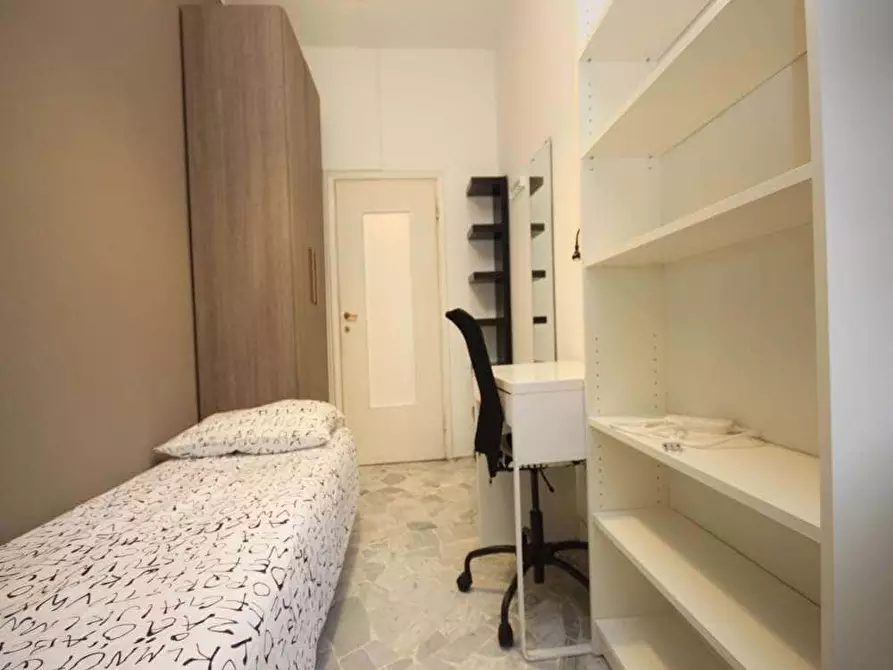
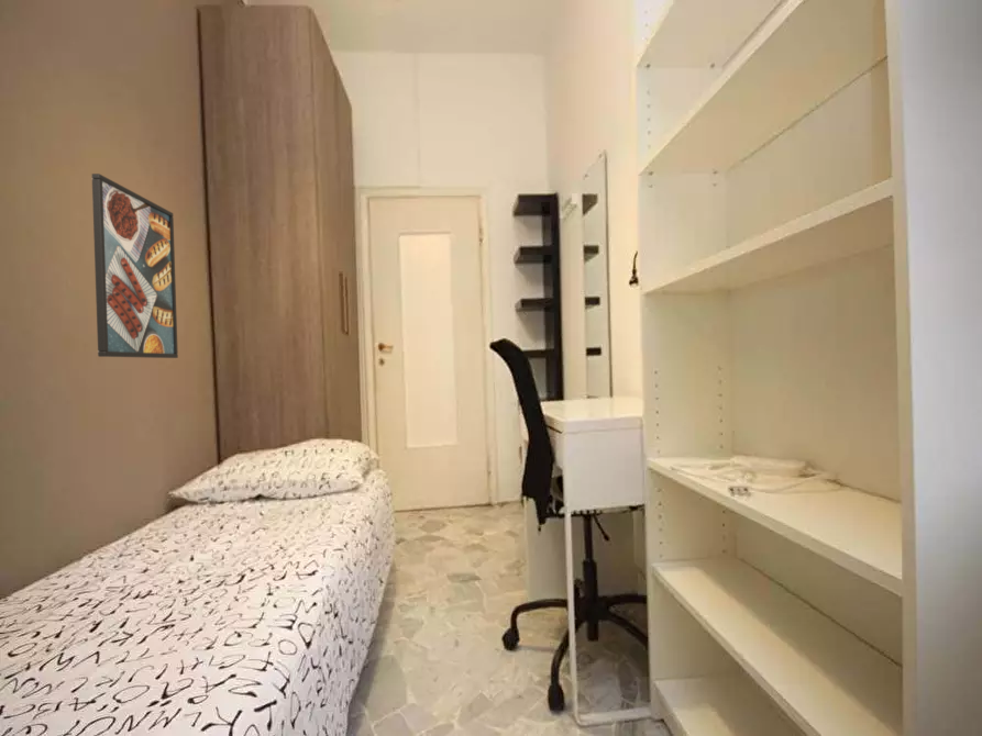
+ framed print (140, 276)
